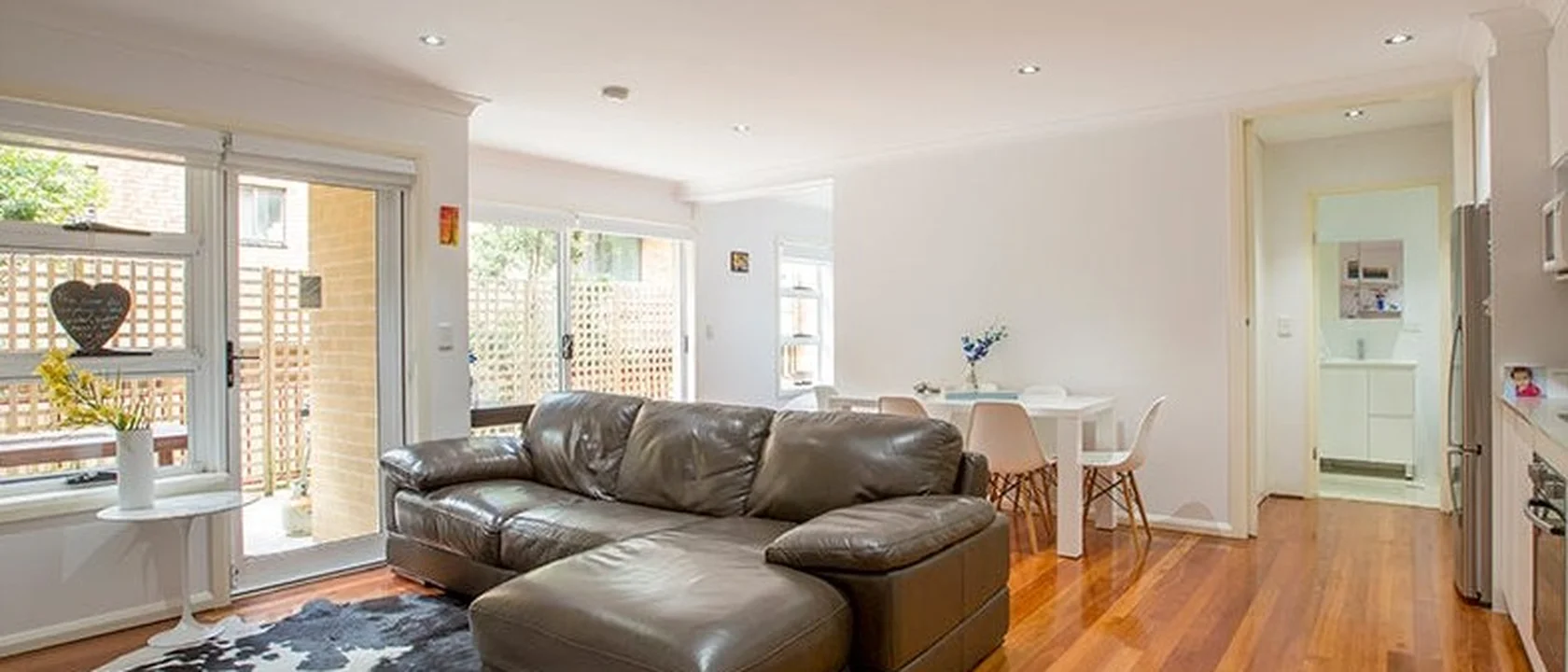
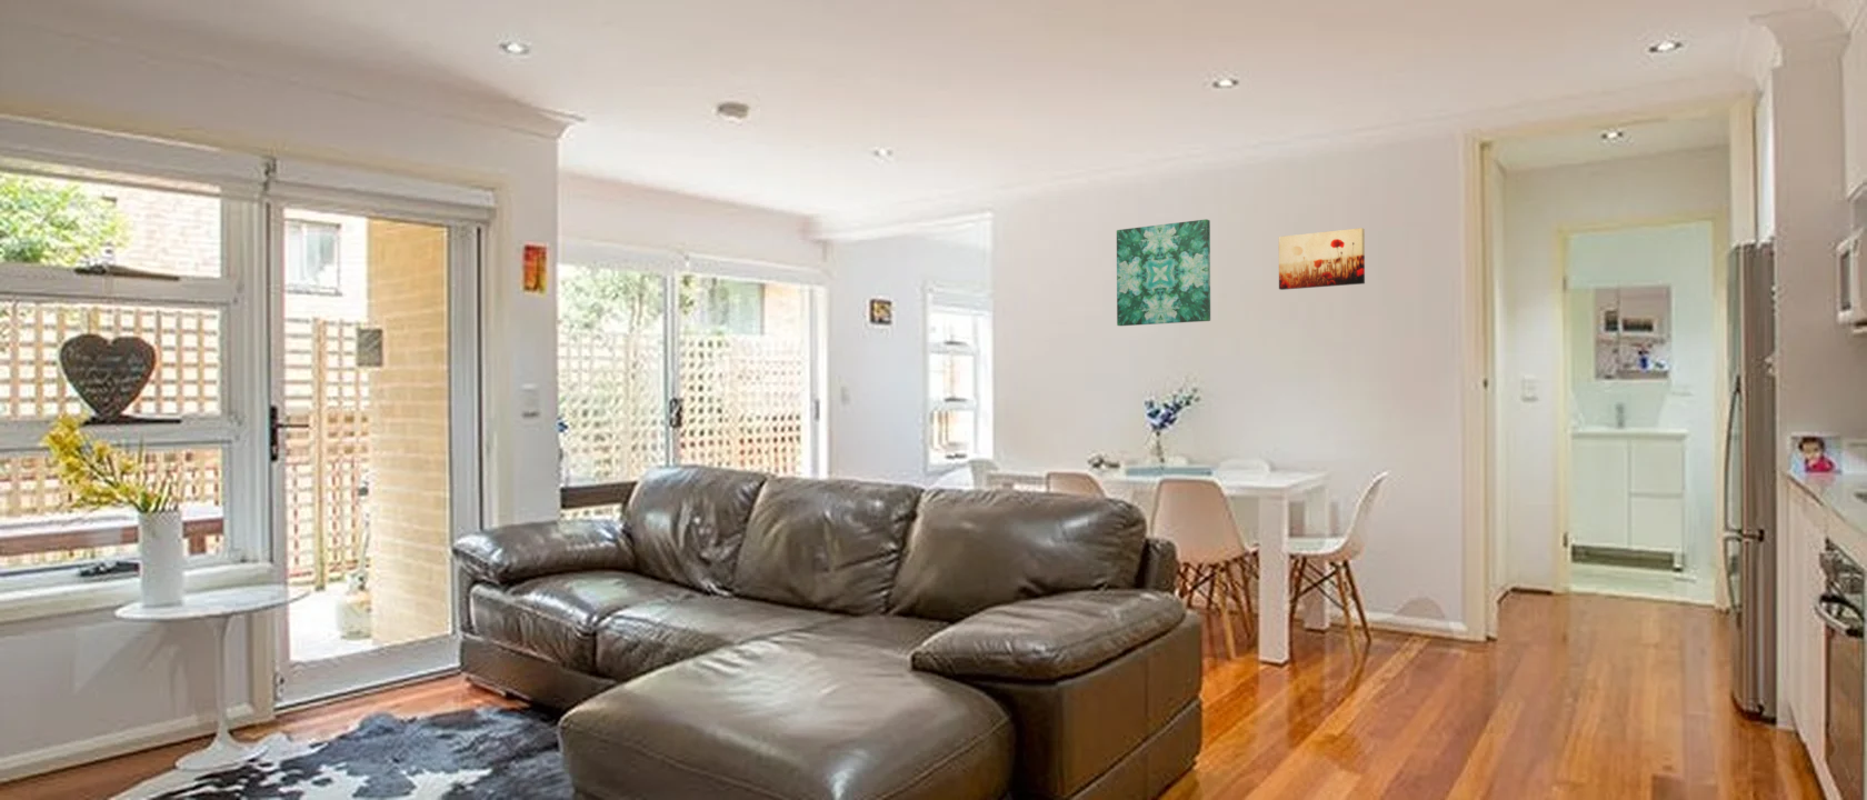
+ wall art (1320, 258)
+ wall art (1162, 274)
